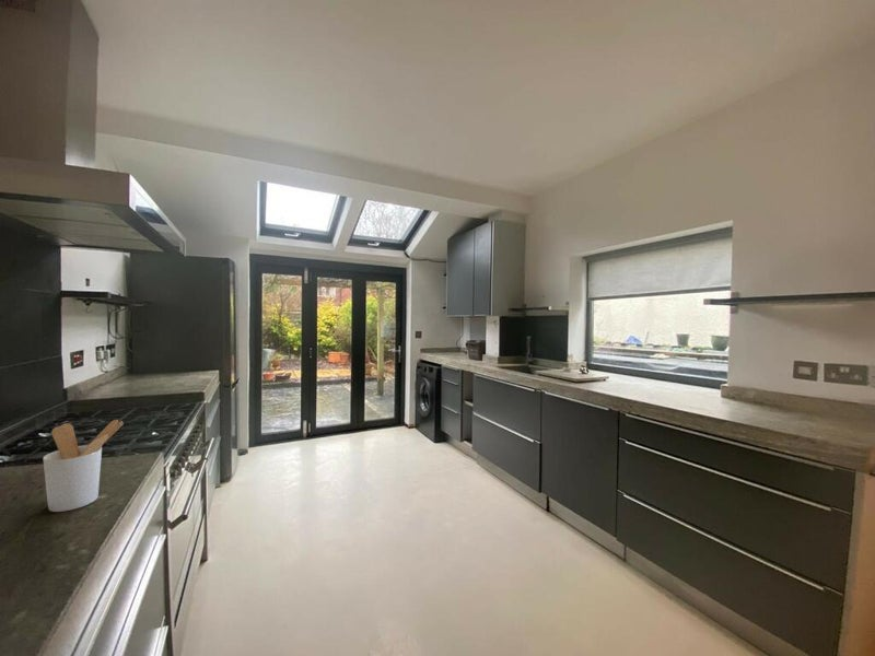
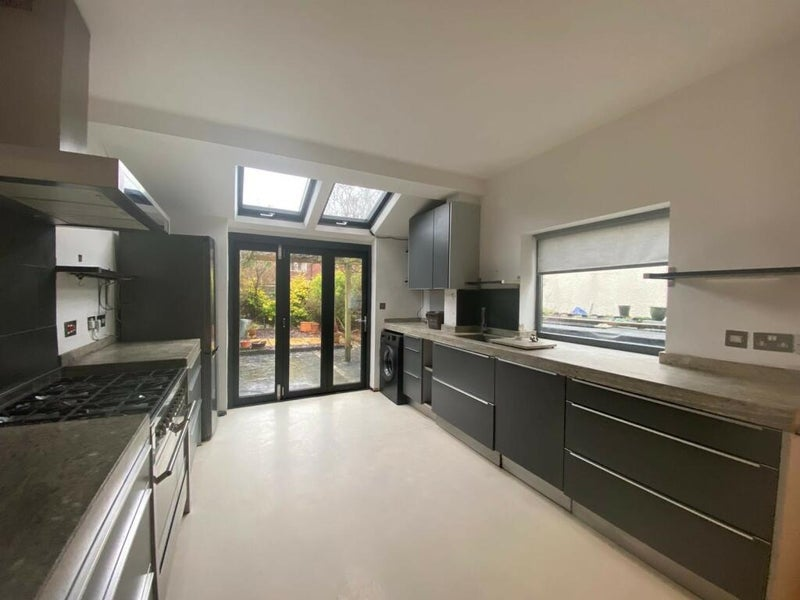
- utensil holder (88, 460)
